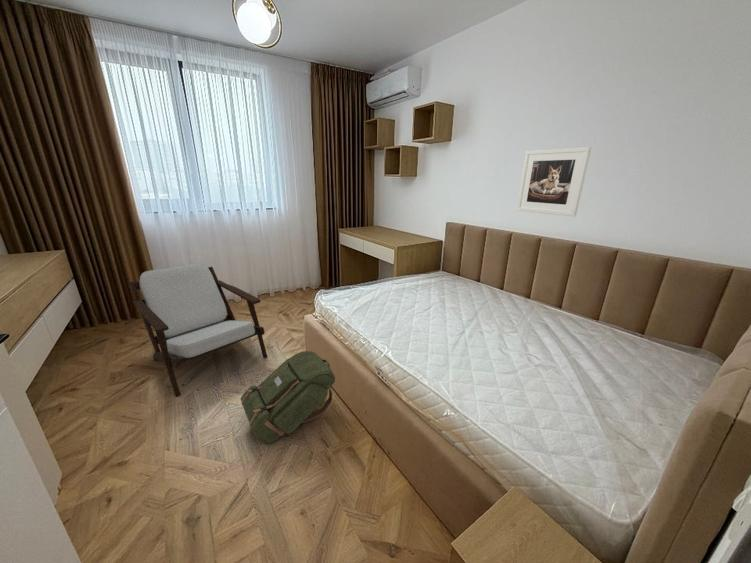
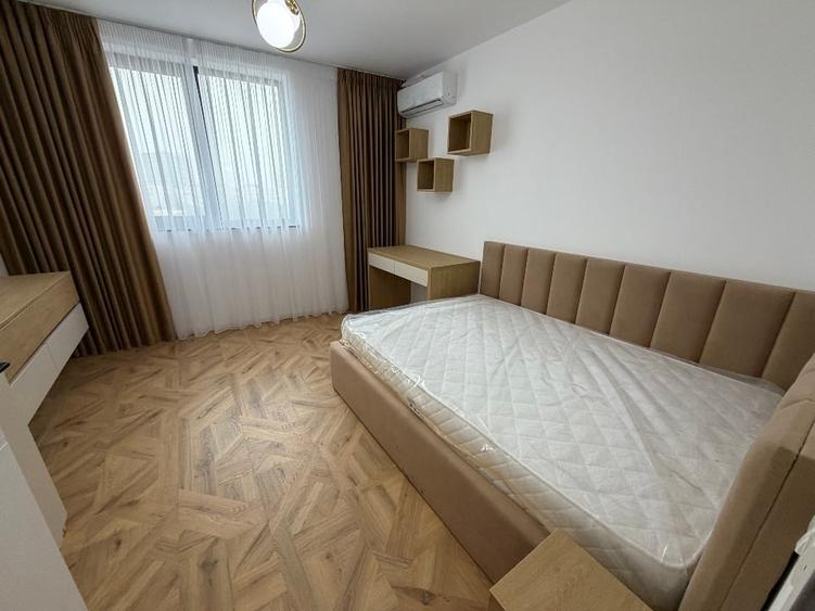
- armchair (198, 317)
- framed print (549, 182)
- backpack (290, 393)
